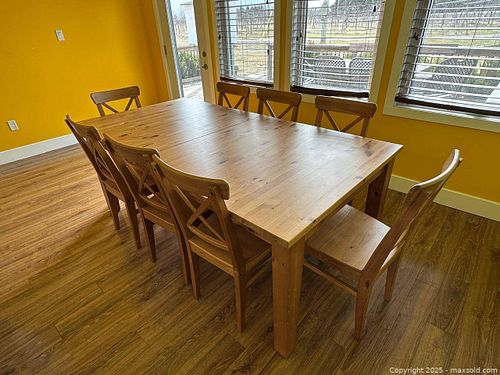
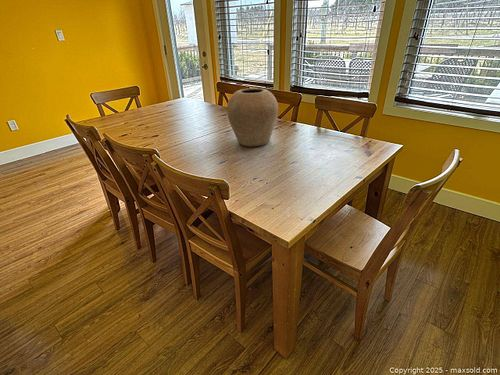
+ vase (252, 117)
